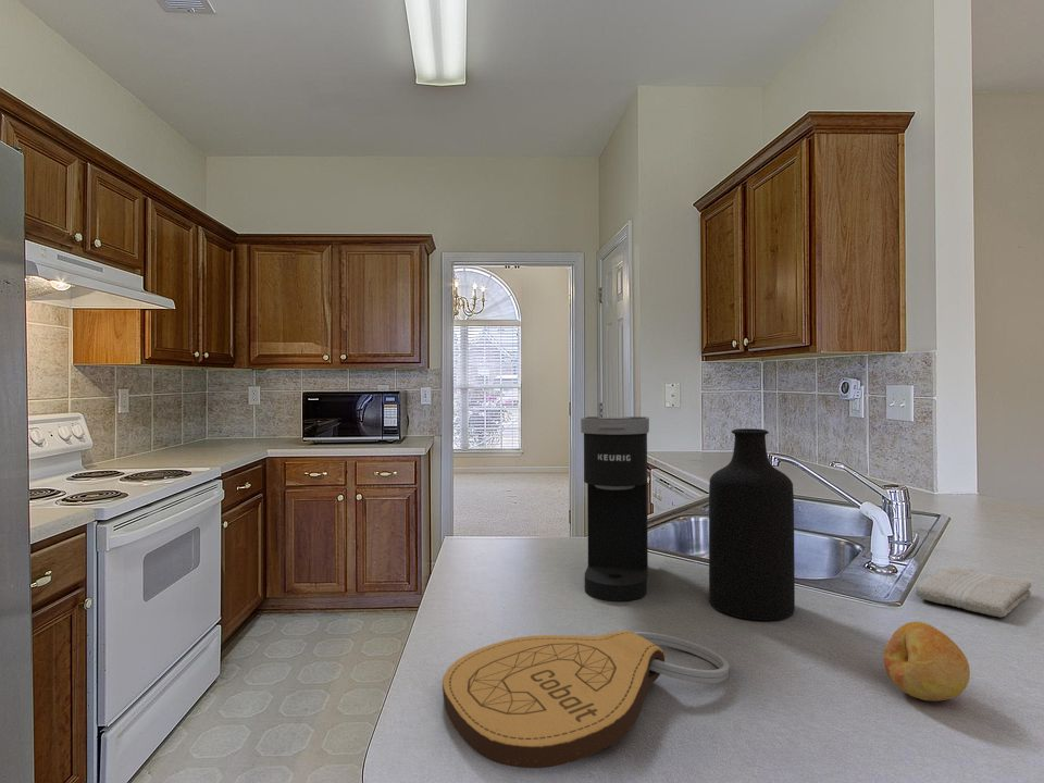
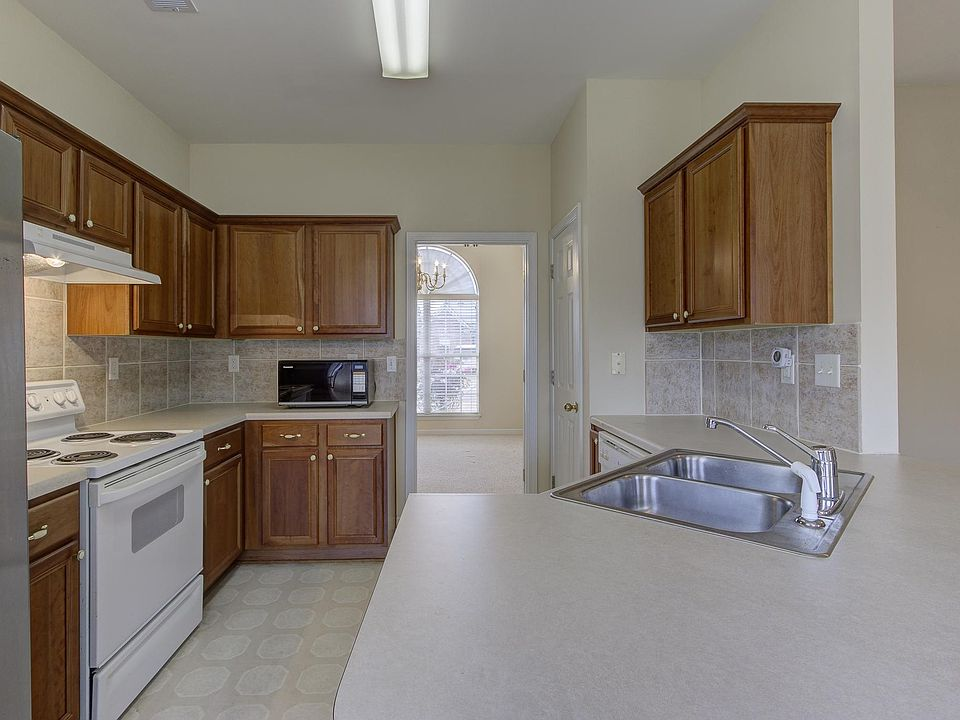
- key chain (598, 669)
- fruit (927, 661)
- washcloth (974, 588)
- coffee maker (618, 497)
- bottle (749, 517)
